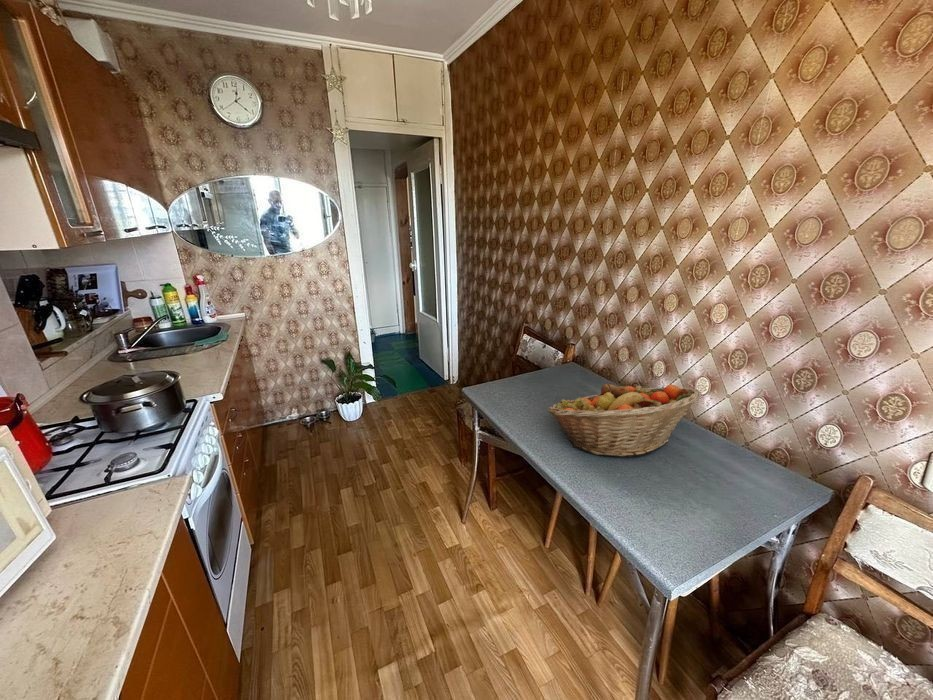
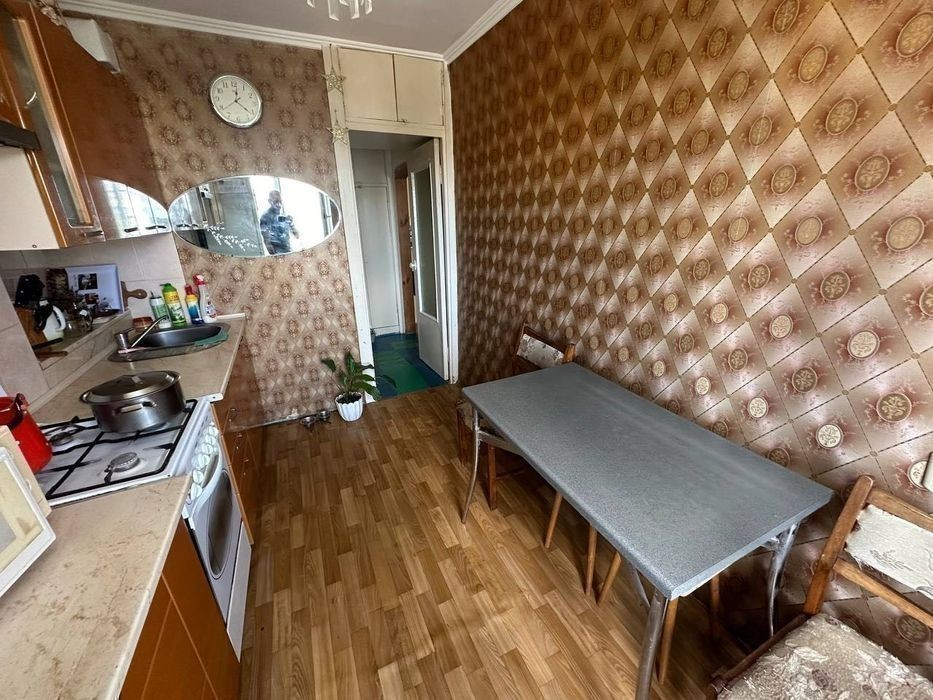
- fruit basket (620, 411)
